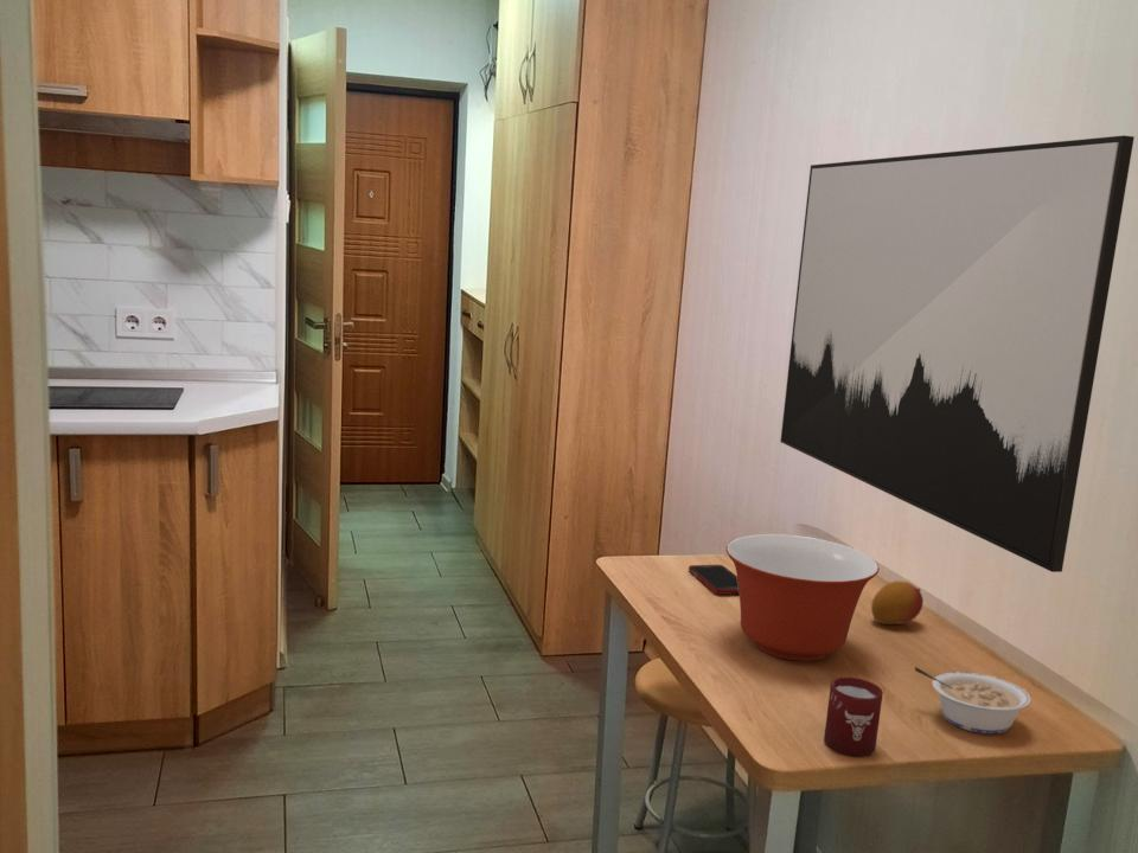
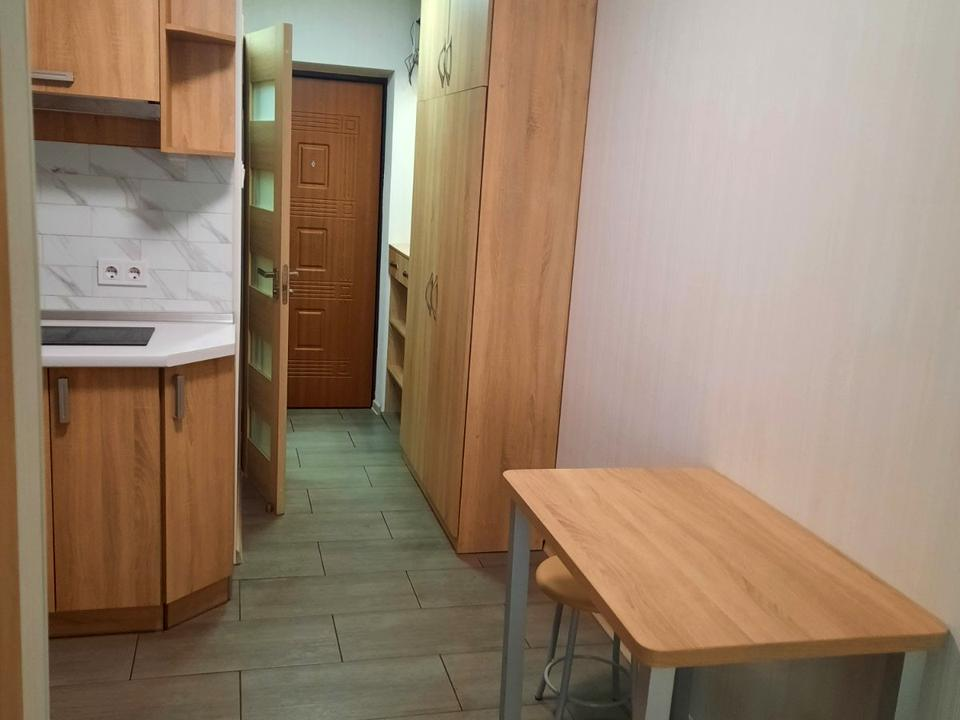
- mixing bowl (795, 601)
- fruit (896, 602)
- cell phone (718, 578)
- wall art (912, 328)
- legume (974, 701)
- cup (848, 710)
